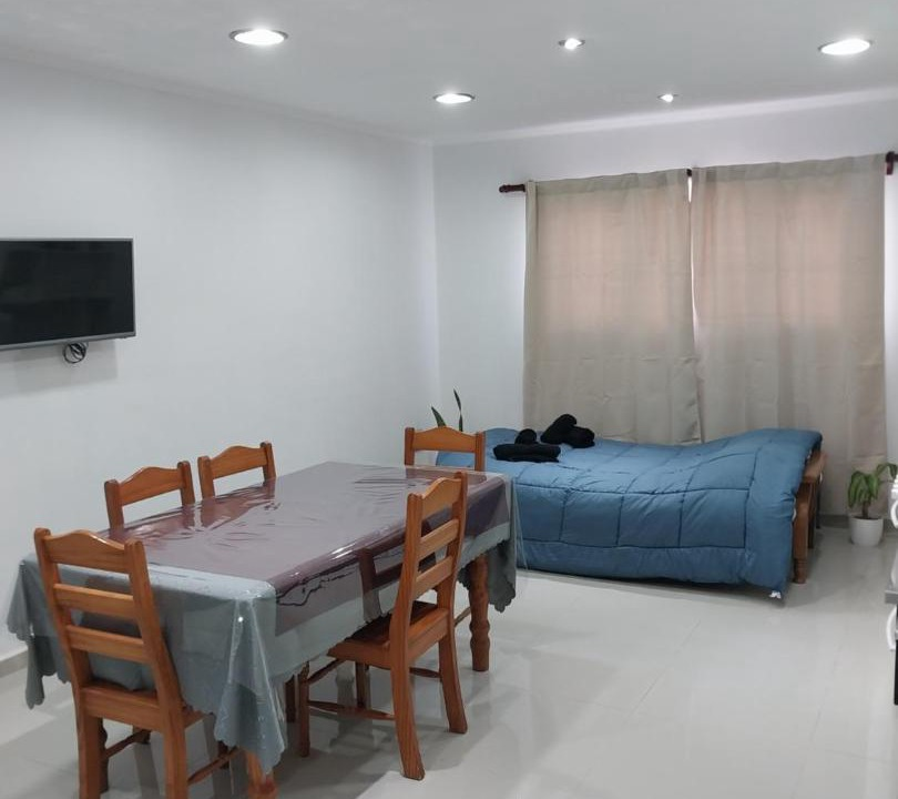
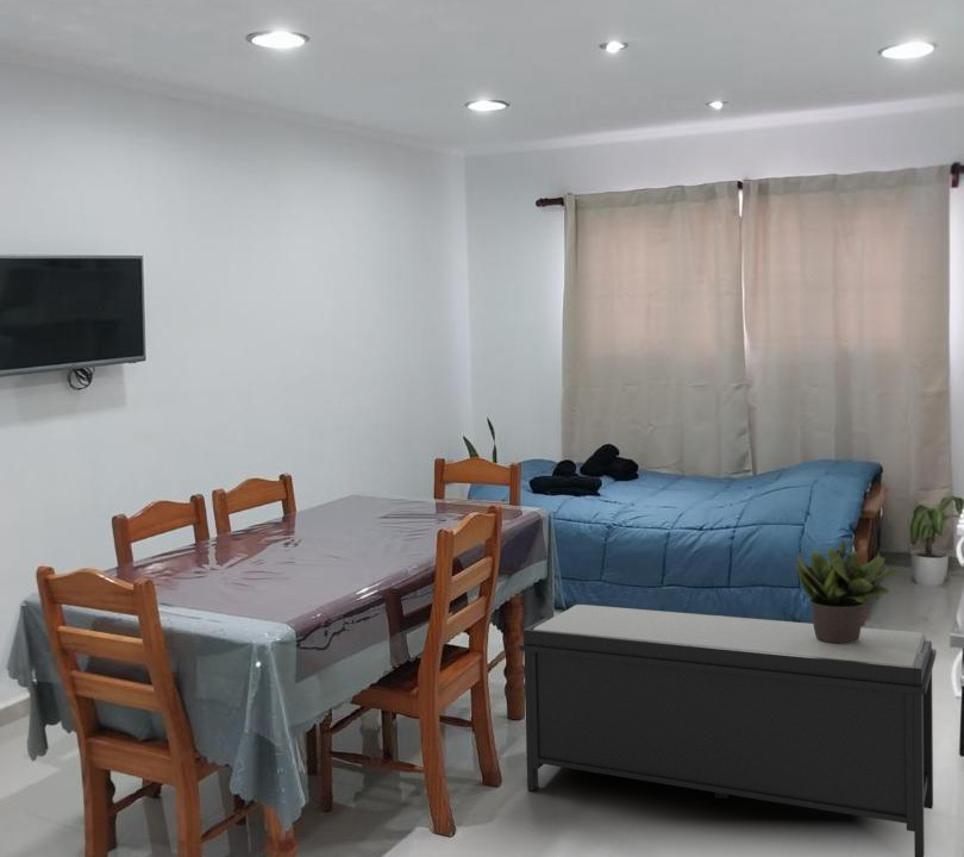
+ potted plant (847, 589)
+ bench (722, 714)
